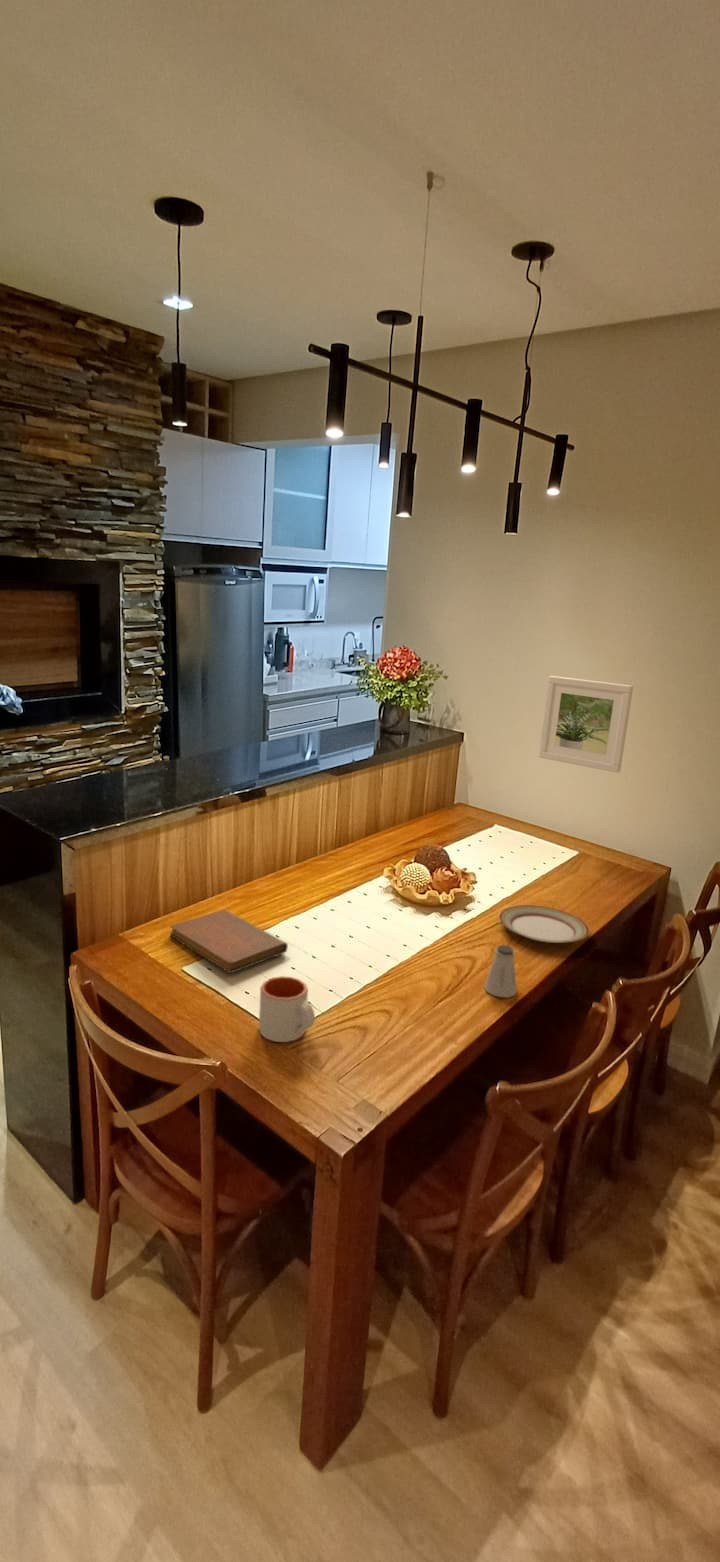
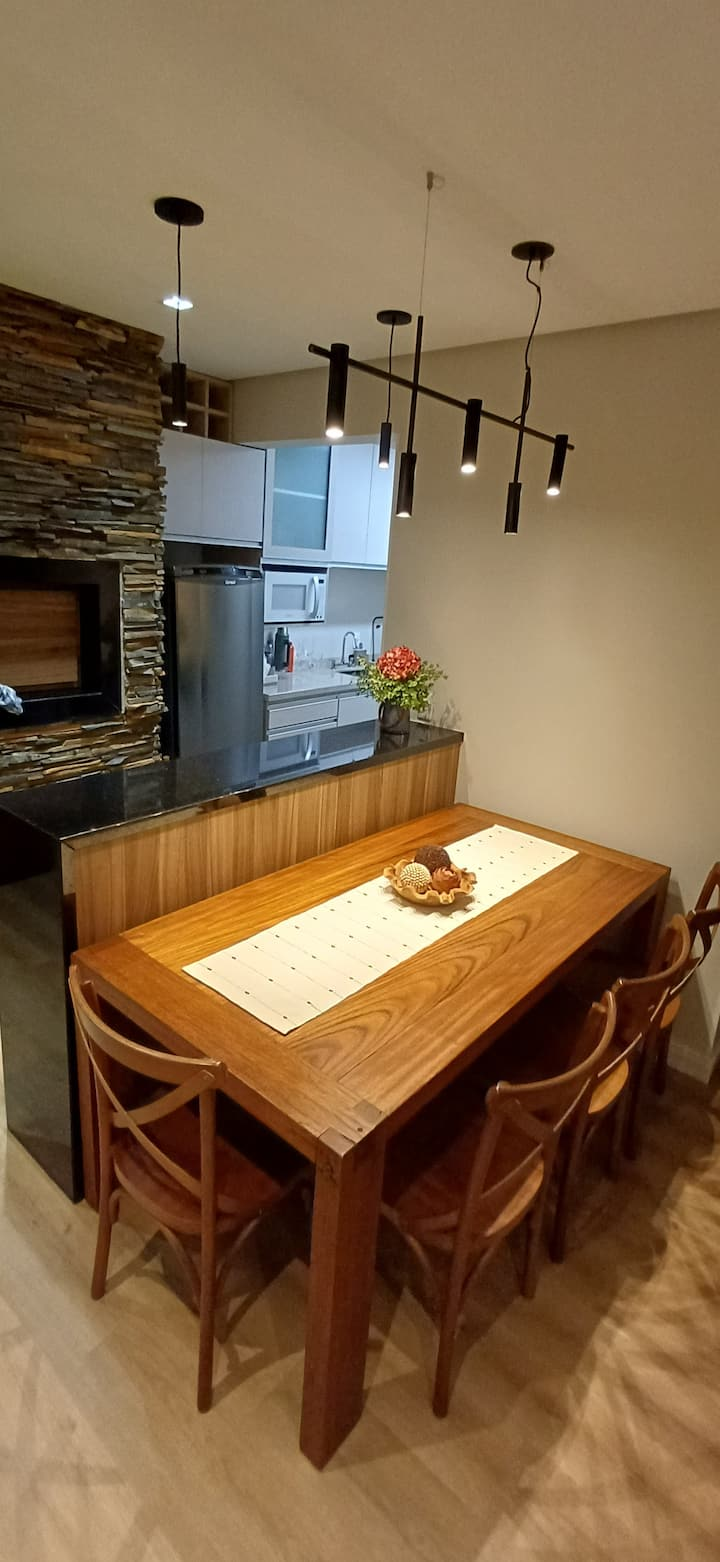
- saltshaker (502, 968)
- notebook (227, 938)
- plate (543, 926)
- mug (288, 1011)
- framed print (583, 723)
